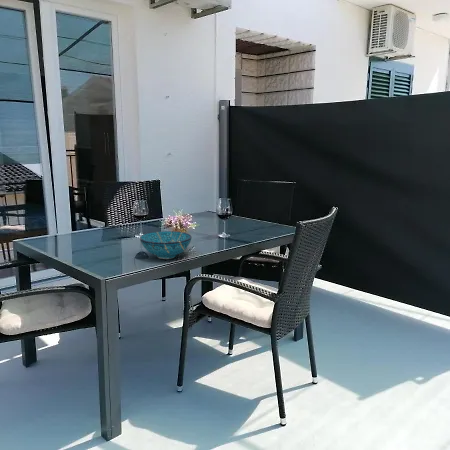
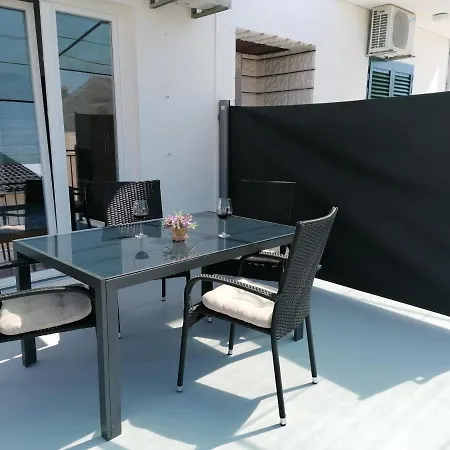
- bowl (166, 246)
